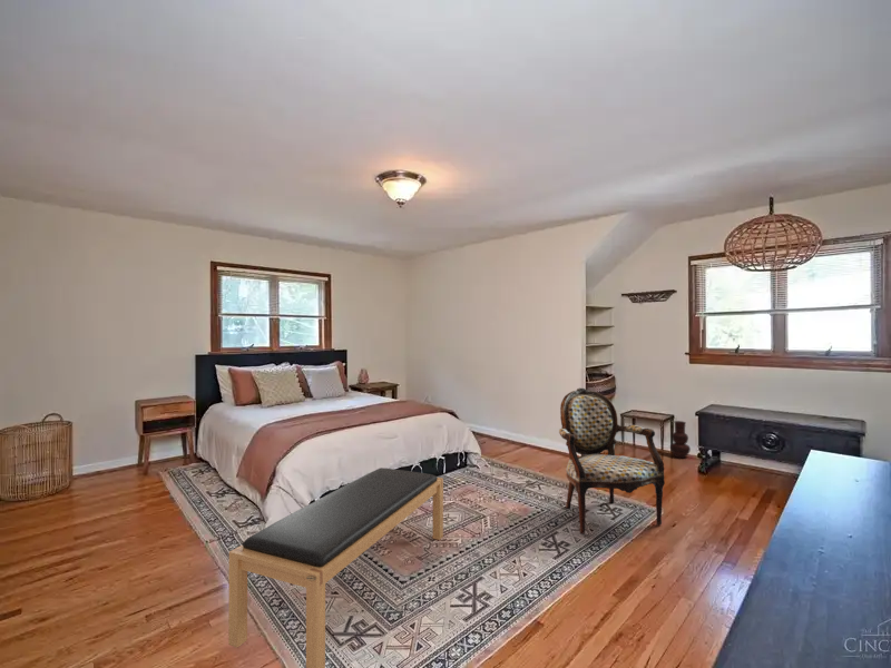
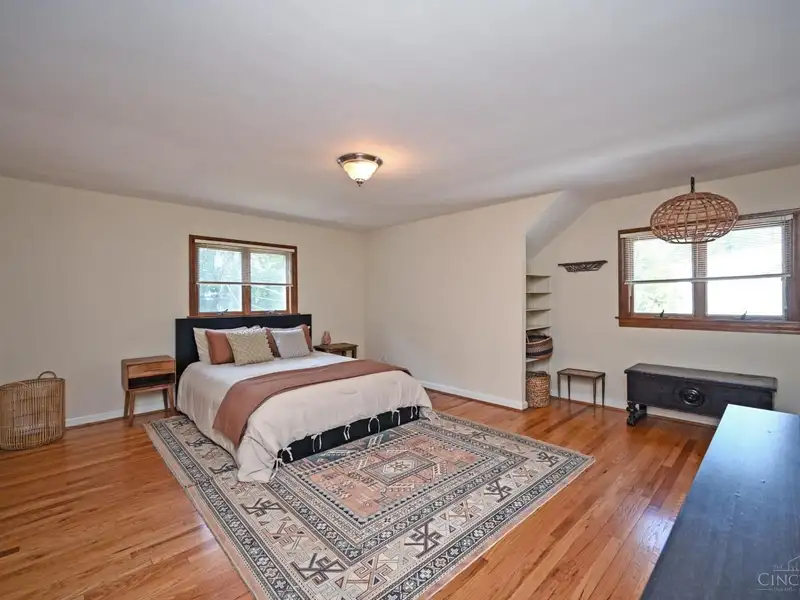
- bench (358, 539)
- vase (679, 439)
- armchair (600, 454)
